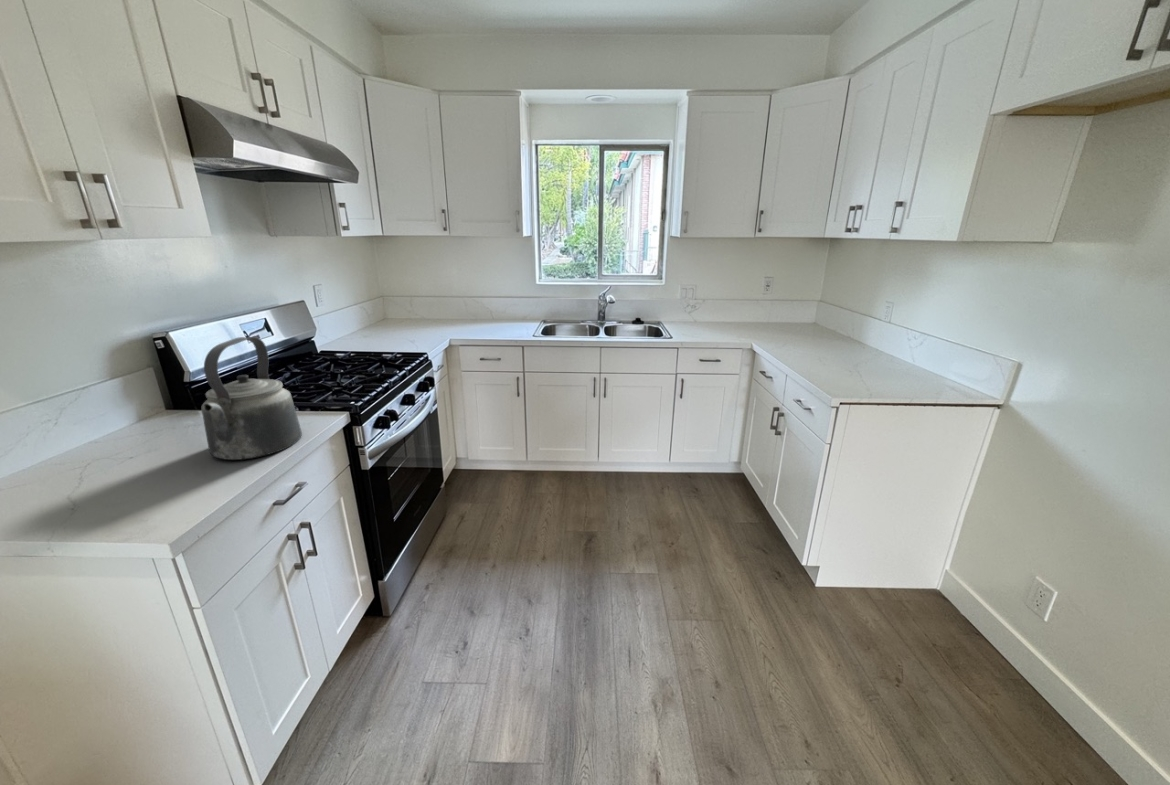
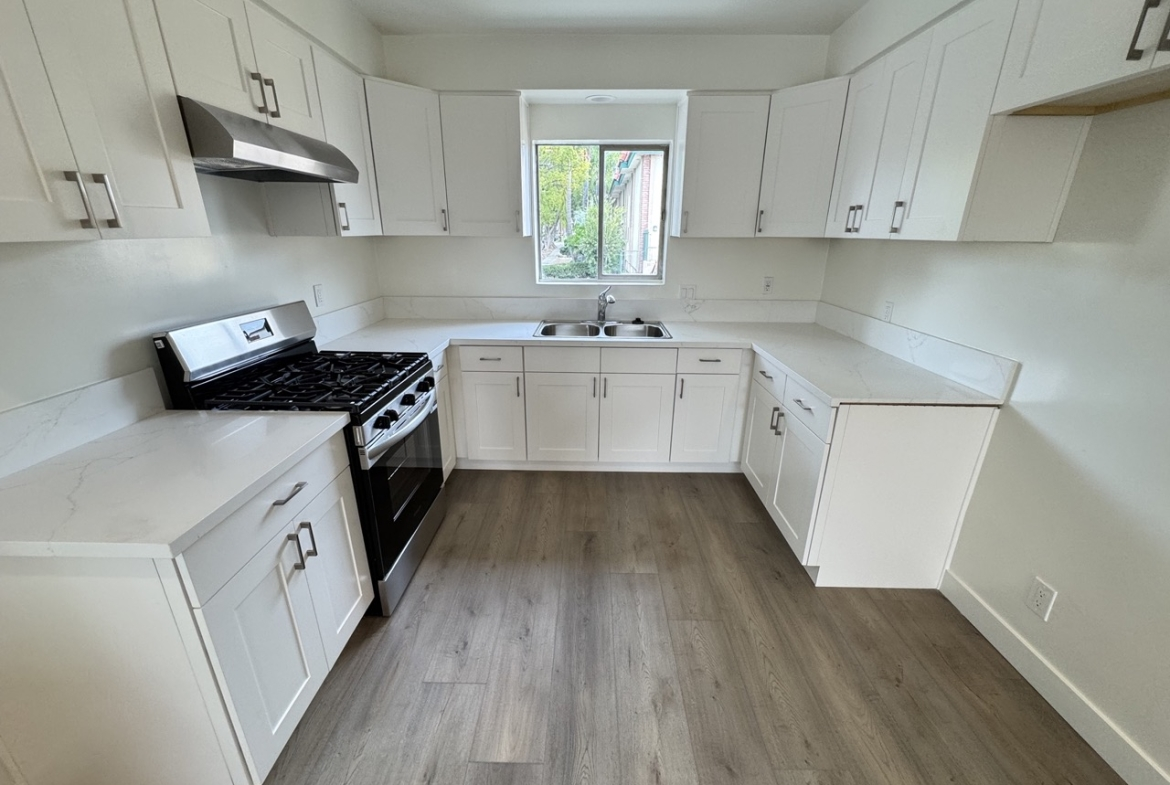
- kettle (242, 396)
